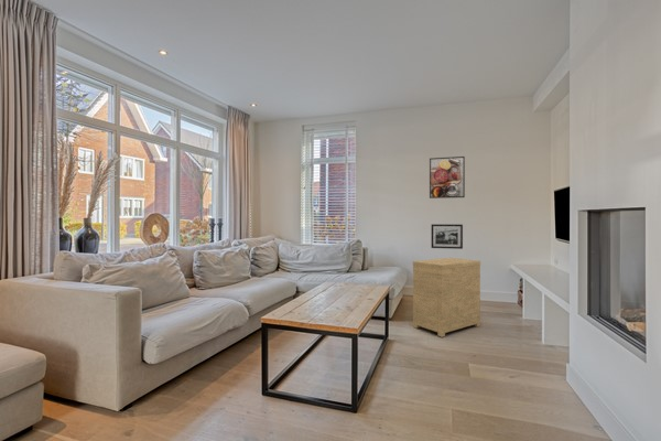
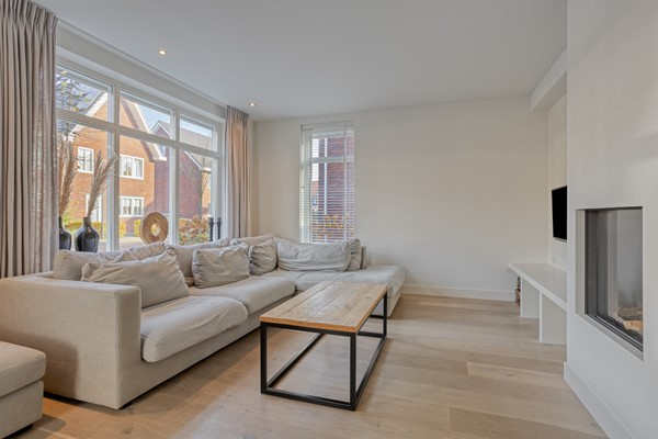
- side table (444, 292)
- picture frame (446, 236)
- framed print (446, 178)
